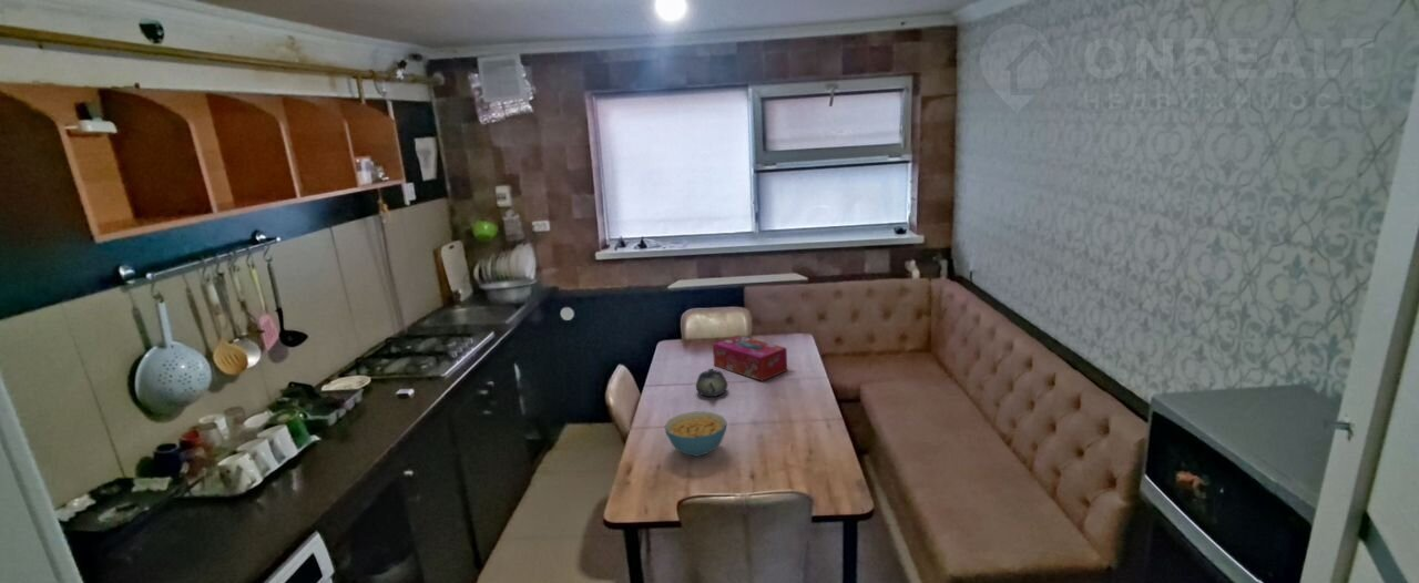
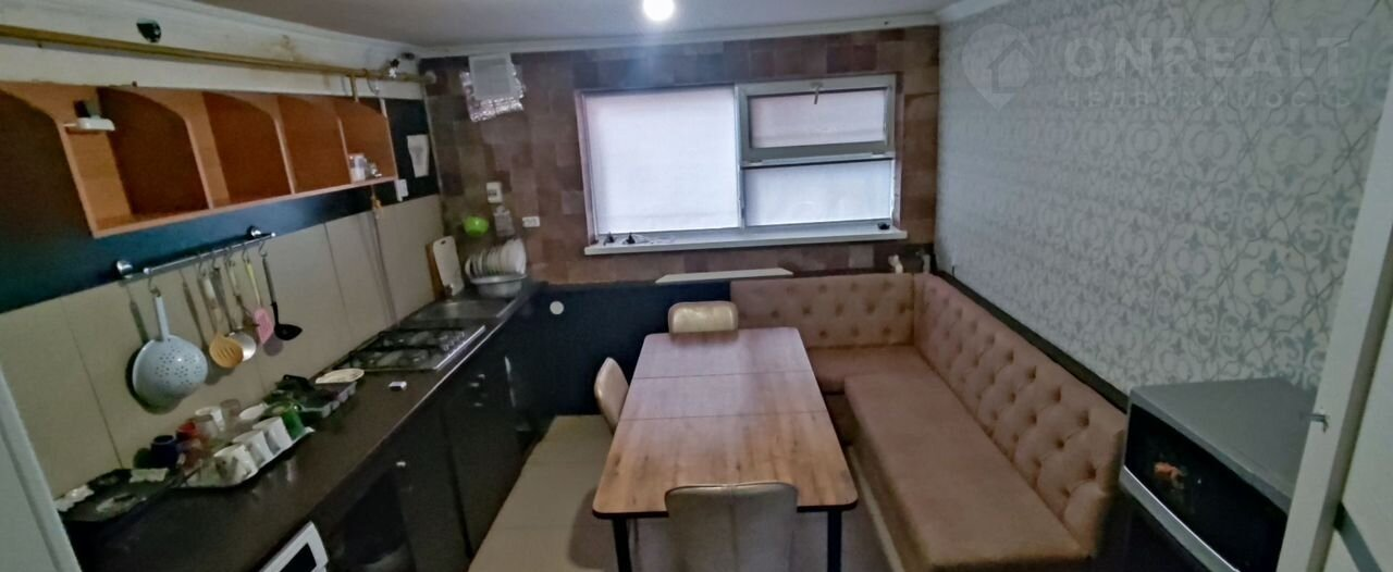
- cereal bowl (696, 438)
- tissue box (748, 357)
- teapot (711, 381)
